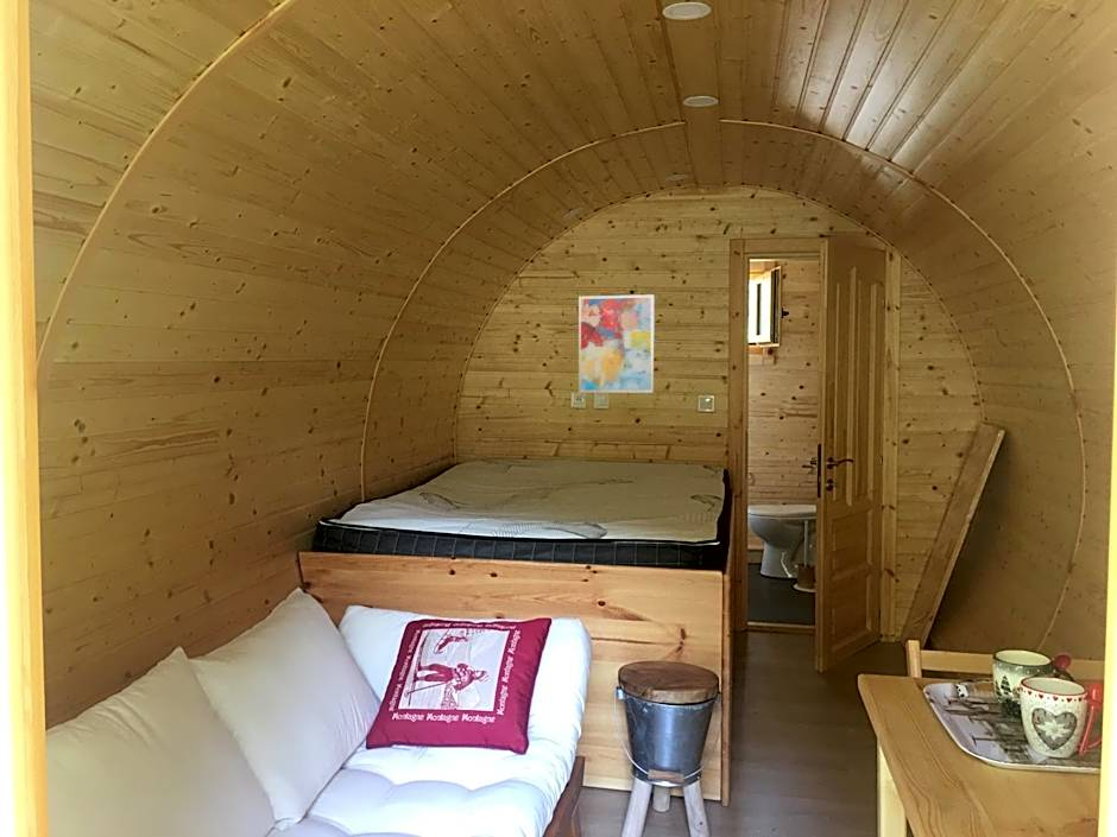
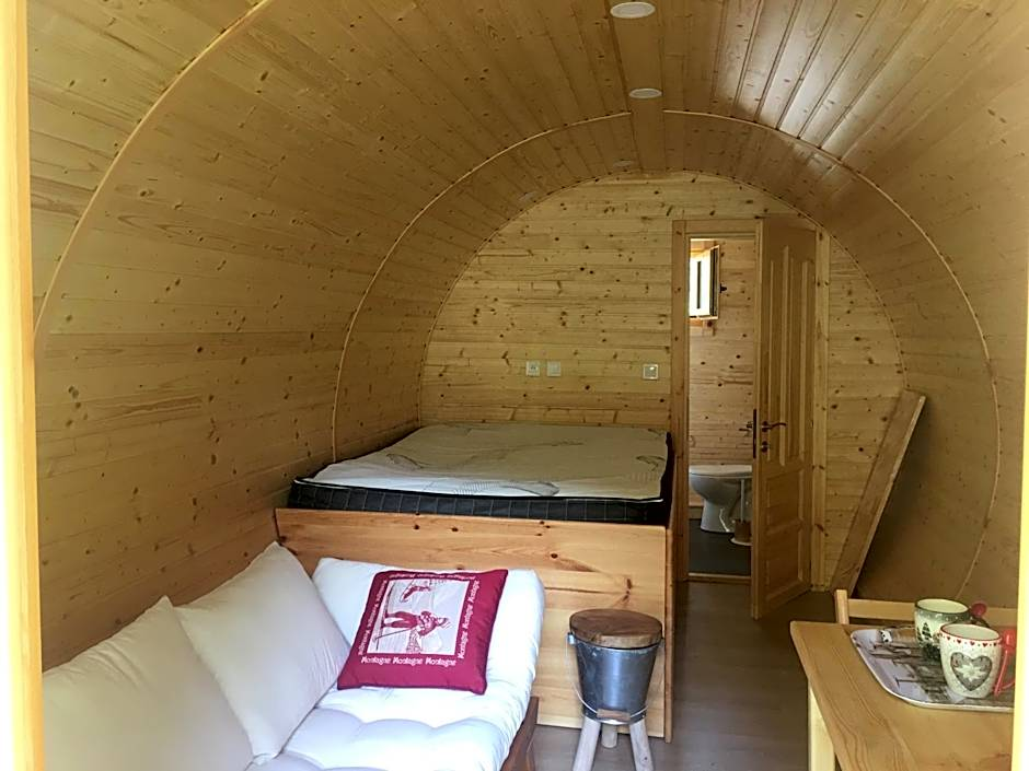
- wall art (616, 344)
